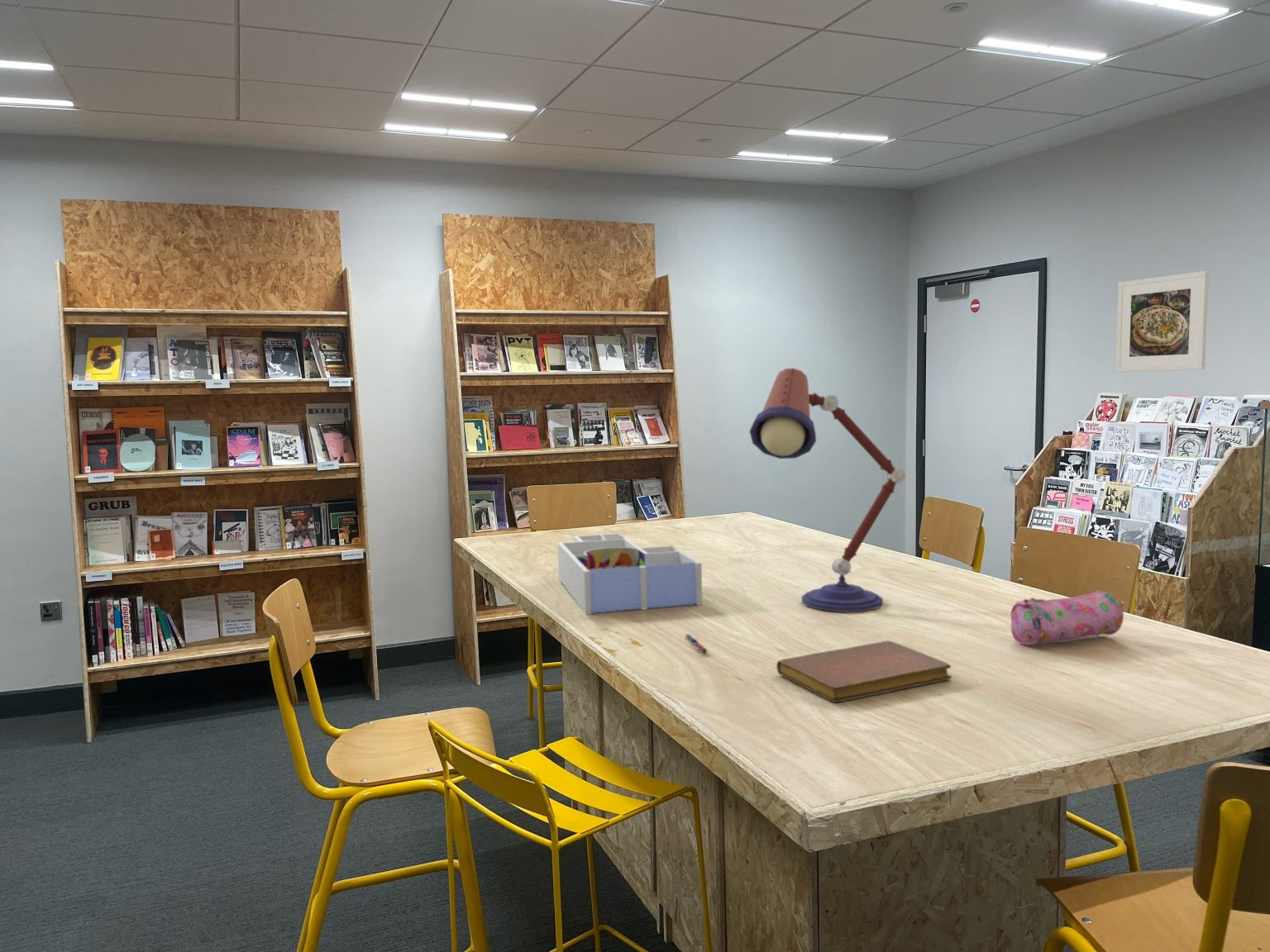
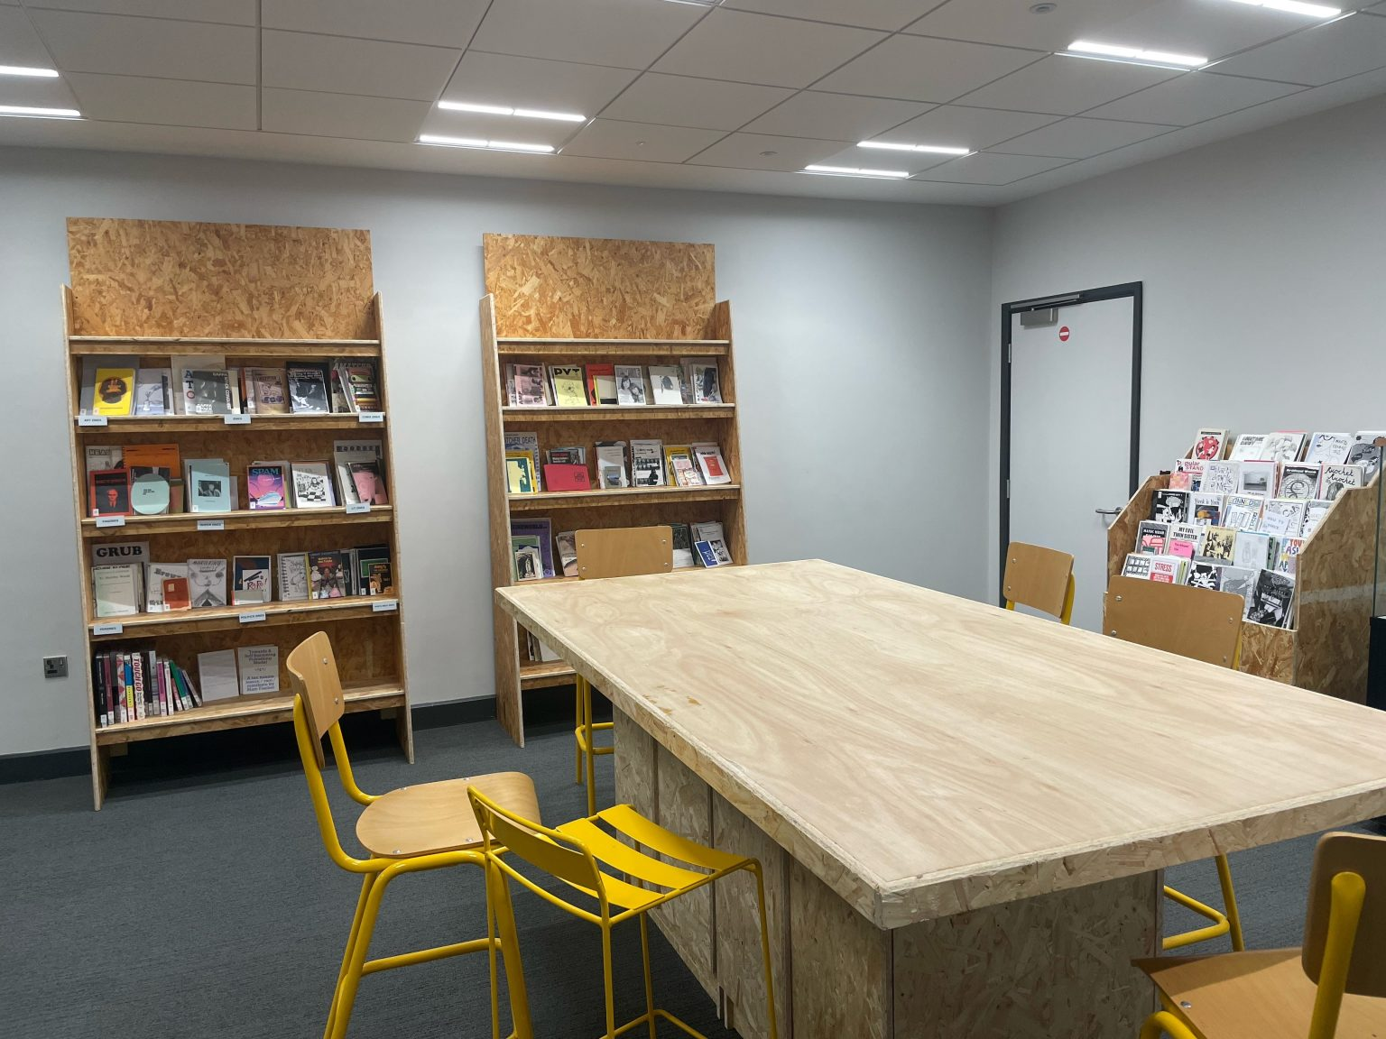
- desk organizer (620, 568)
- notebook (862, 669)
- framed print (1159, 323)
- pencil case (1065, 617)
- pen (695, 641)
- desk lamp (868, 511)
